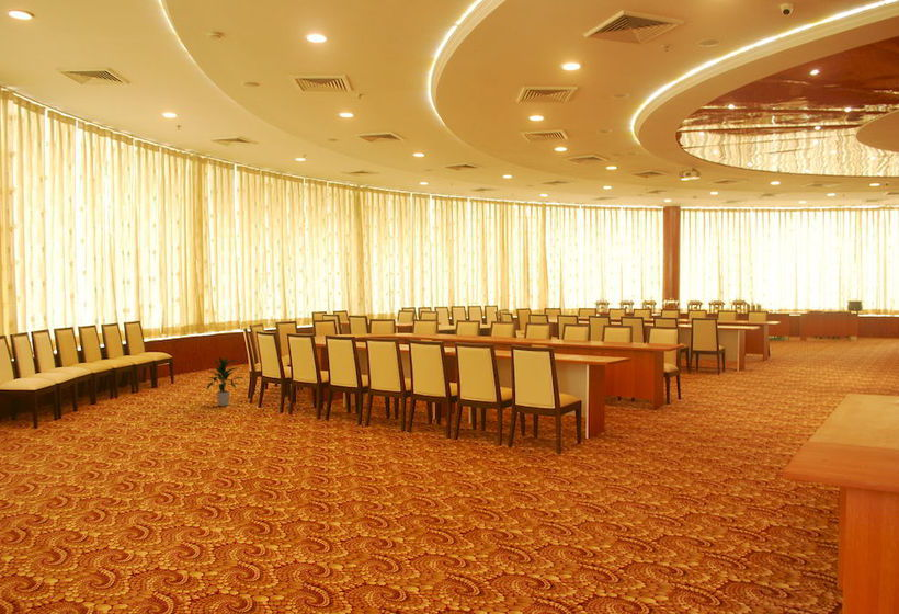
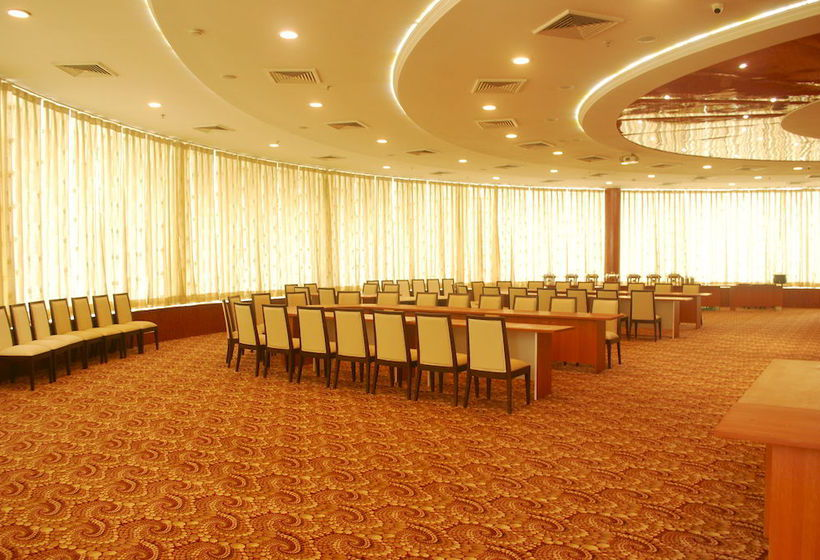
- indoor plant (223, 379)
